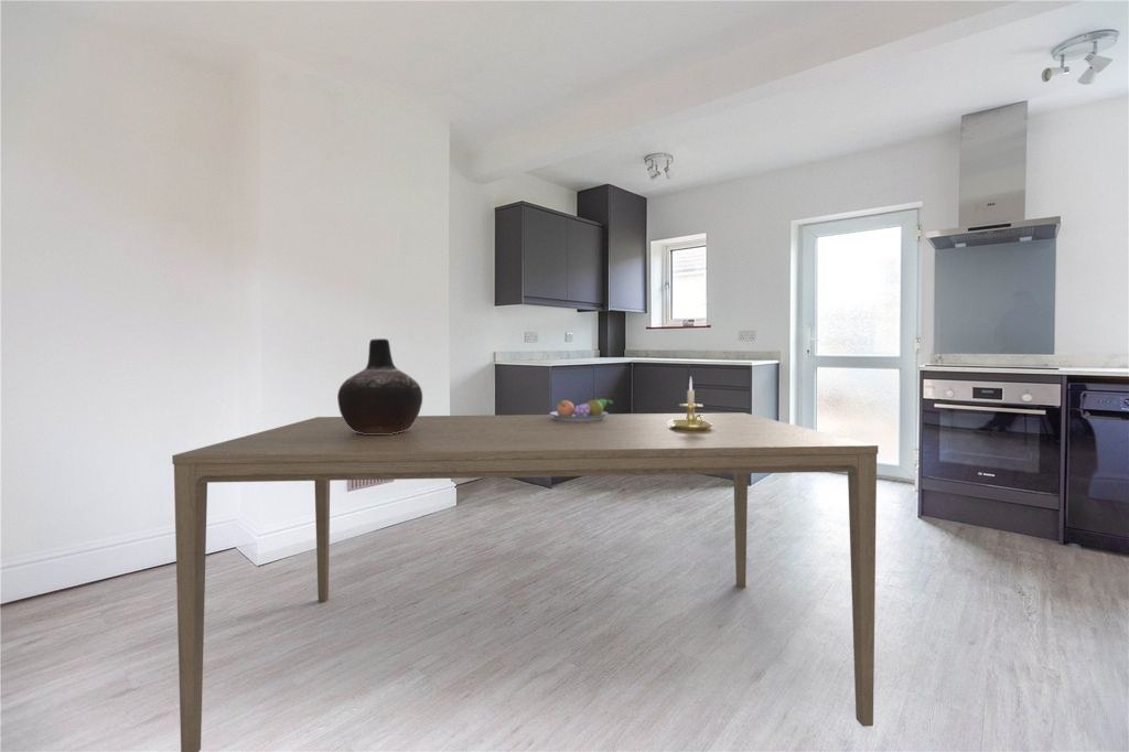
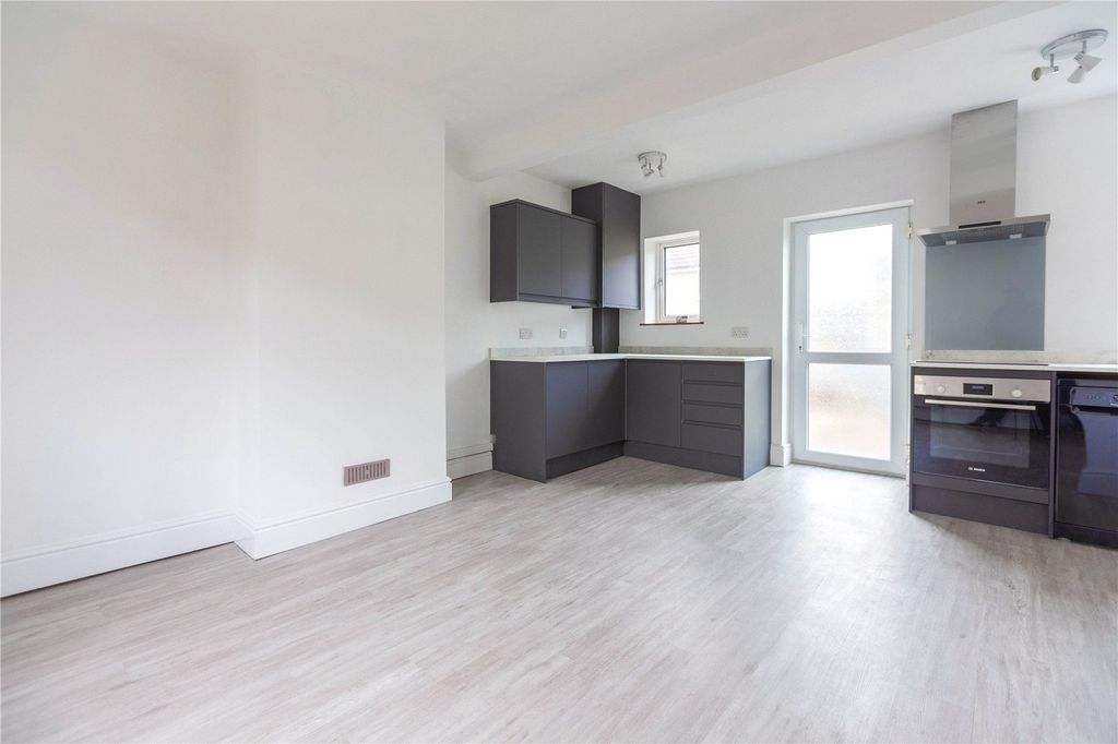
- dining table (537, 476)
- vase (380, 385)
- candle holder (691, 401)
- fruit bowl (581, 406)
